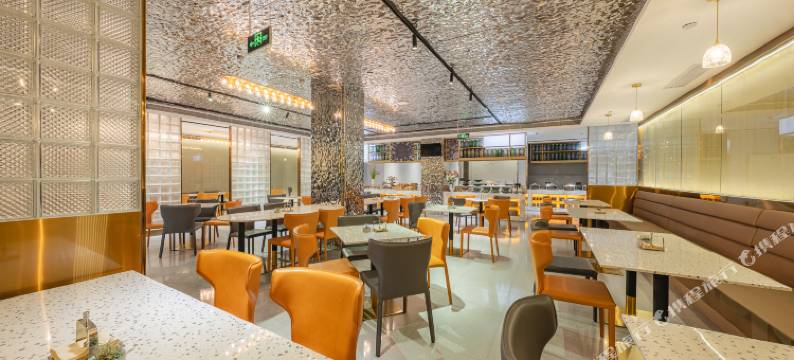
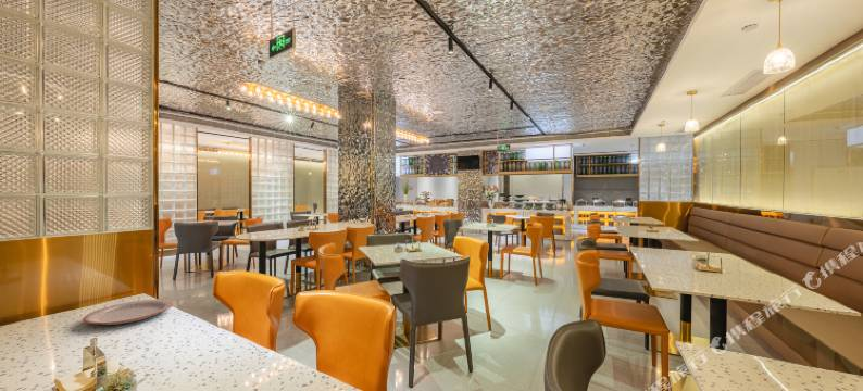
+ plate (130, 312)
